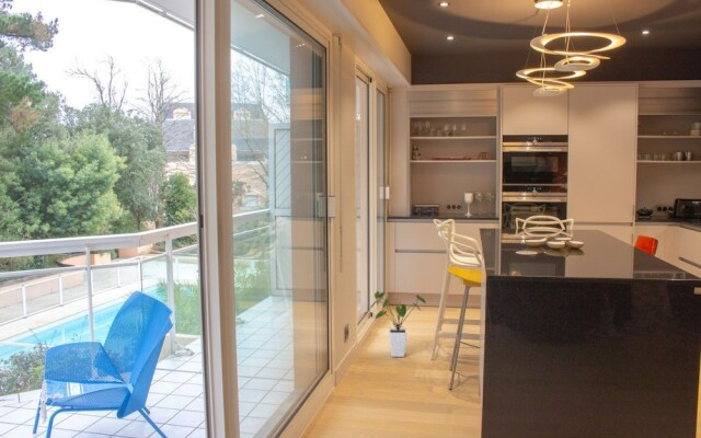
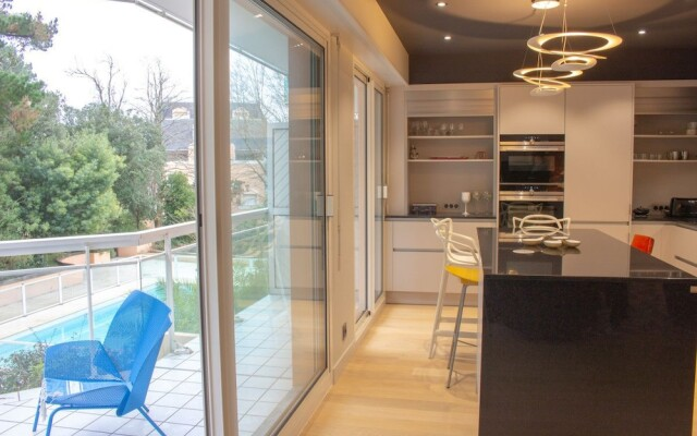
- house plant (397, 323)
